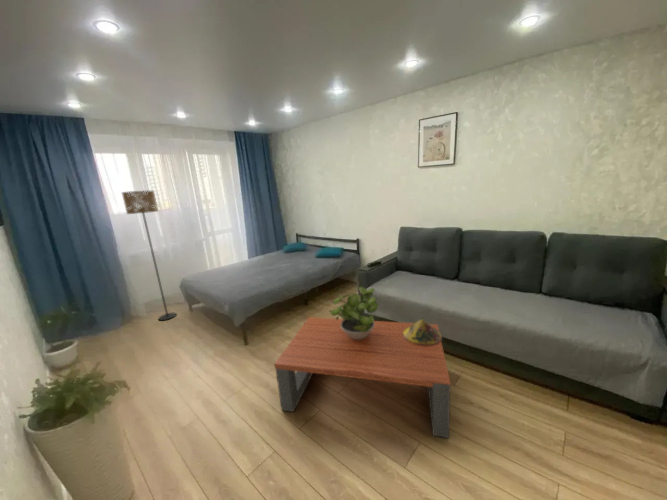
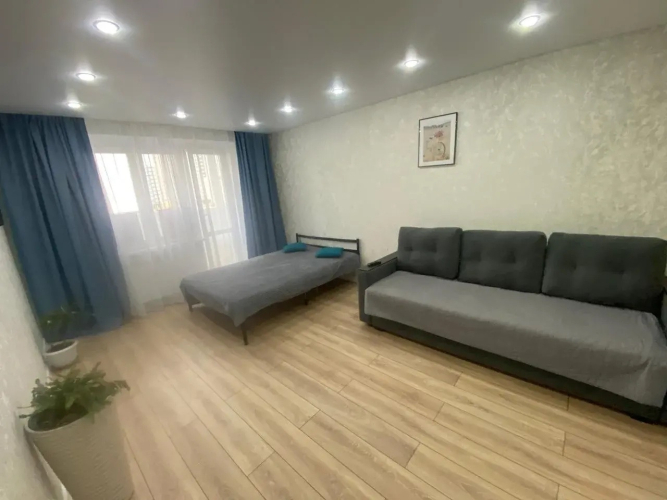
- floor lamp (153, 257)
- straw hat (421, 327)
- potted plant (354, 312)
- coffee table (364, 364)
